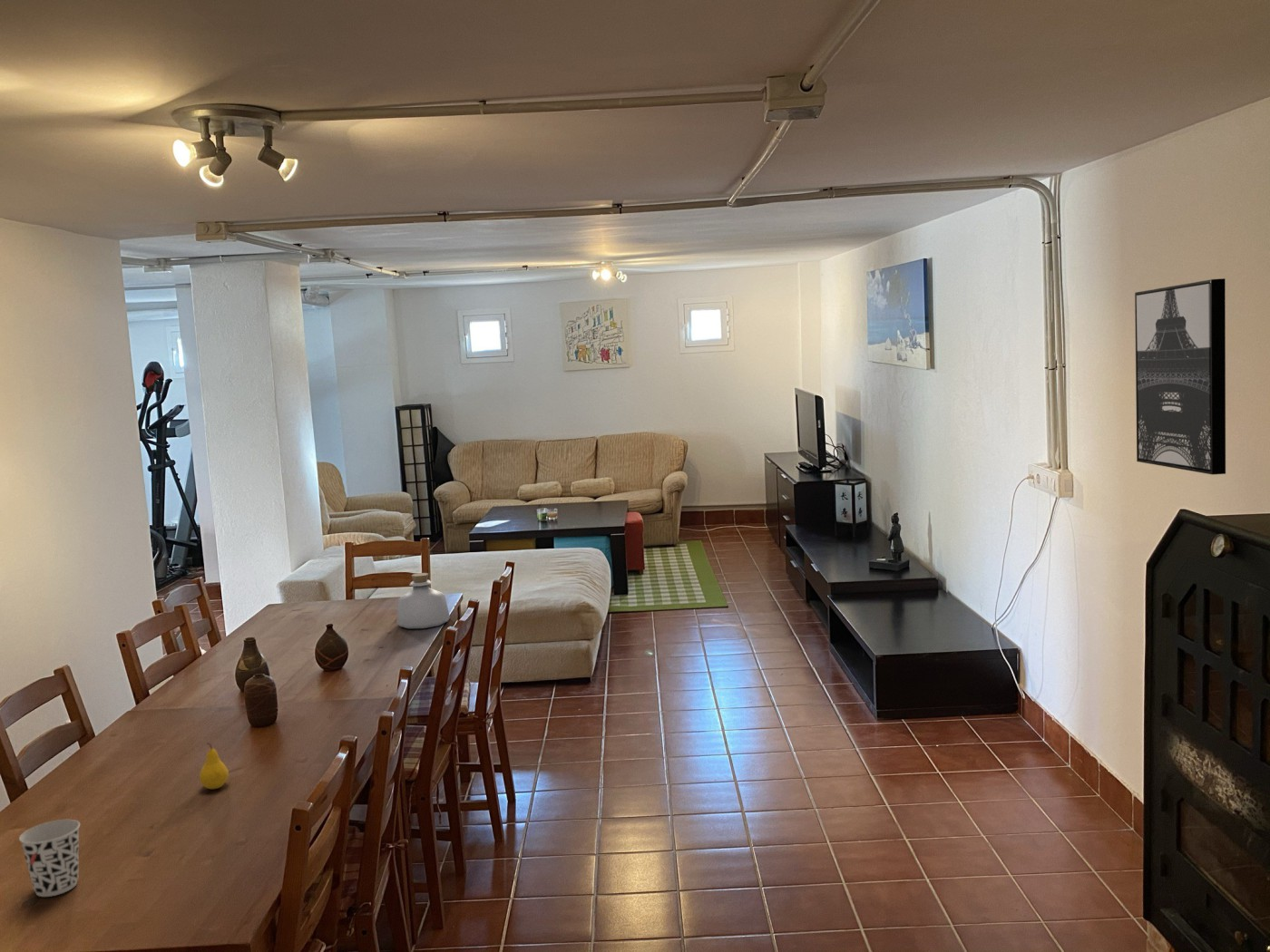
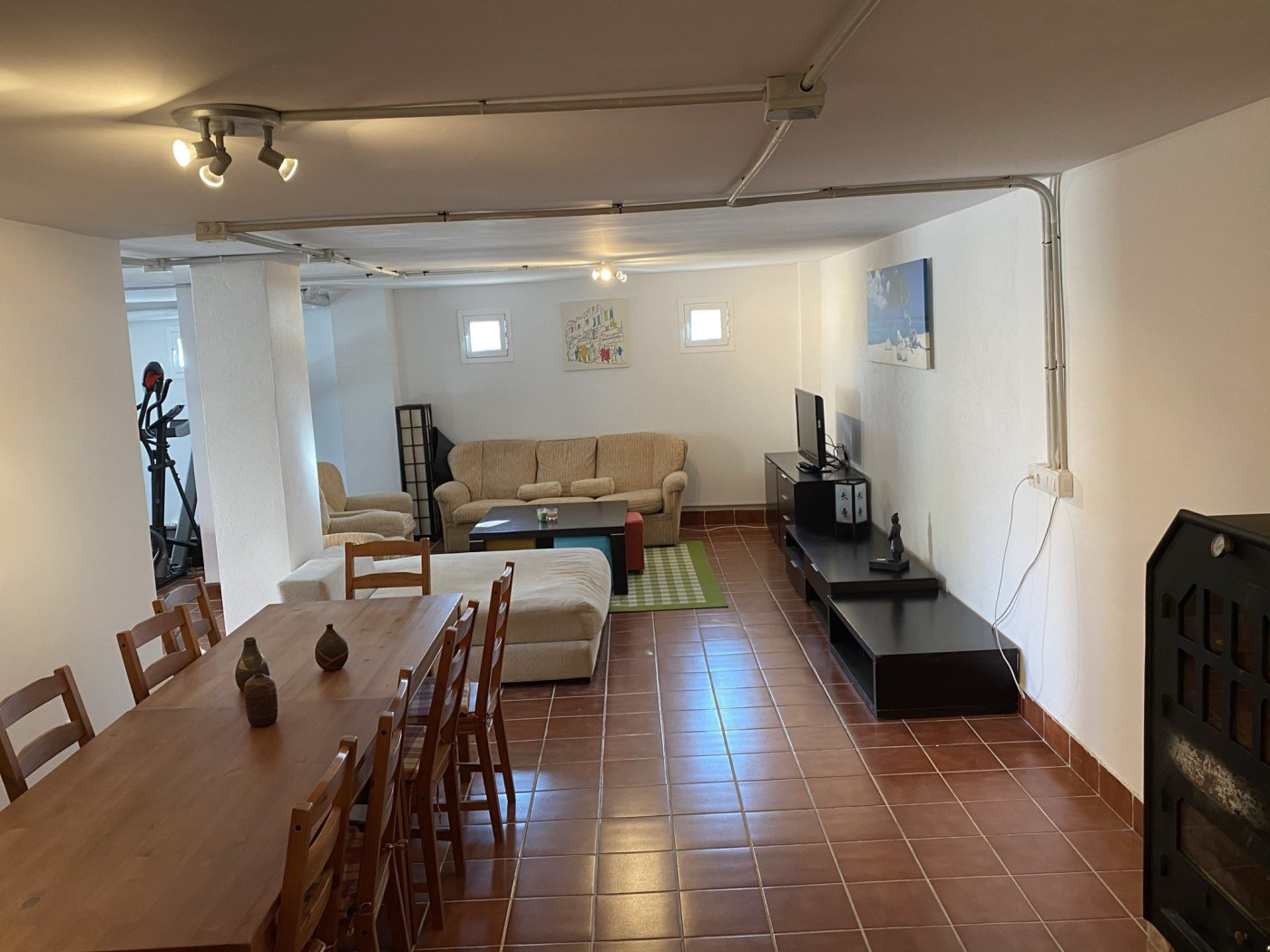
- fruit (212, 763)
- wall art (1177, 377)
- bottle (421, 598)
- cup (53, 859)
